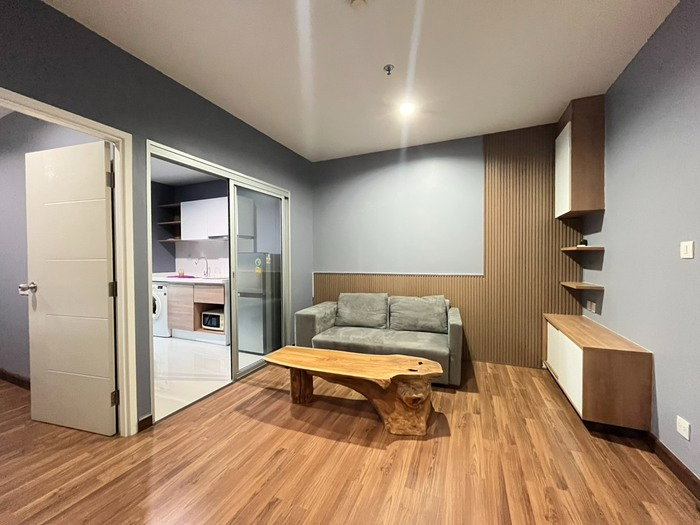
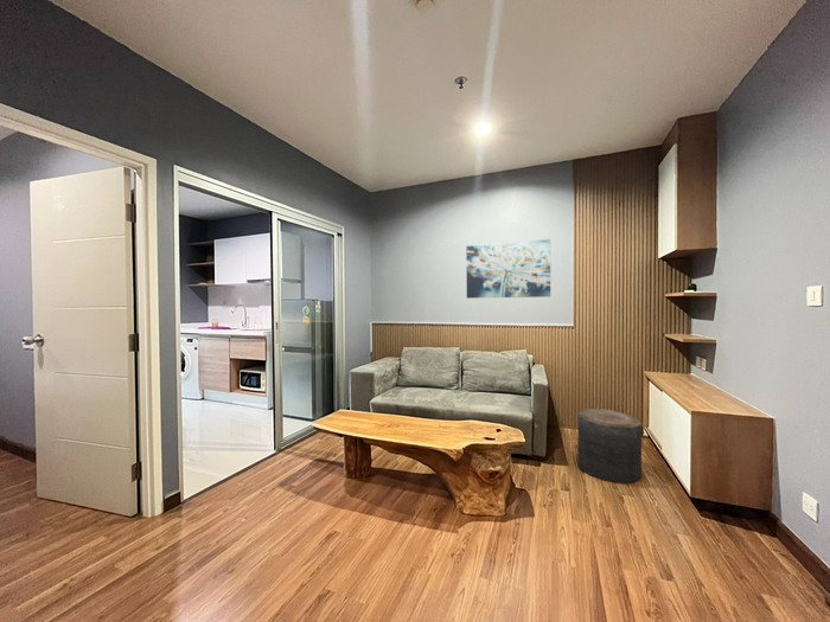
+ wall art (506, 270)
+ stool (607, 443)
